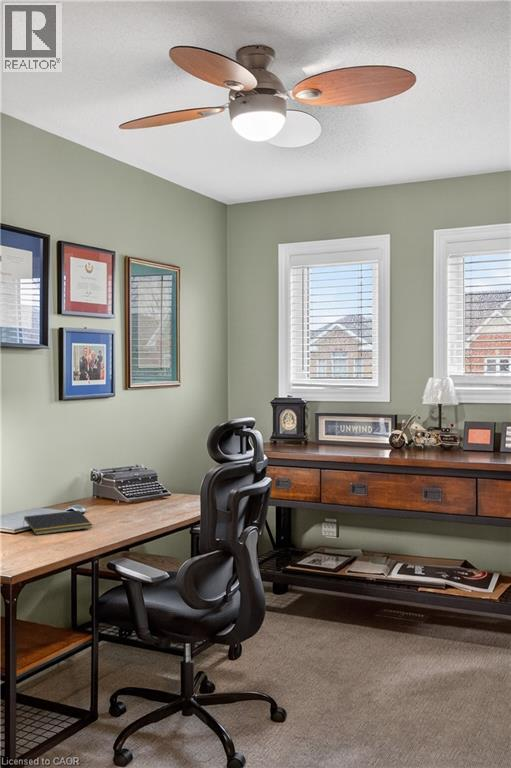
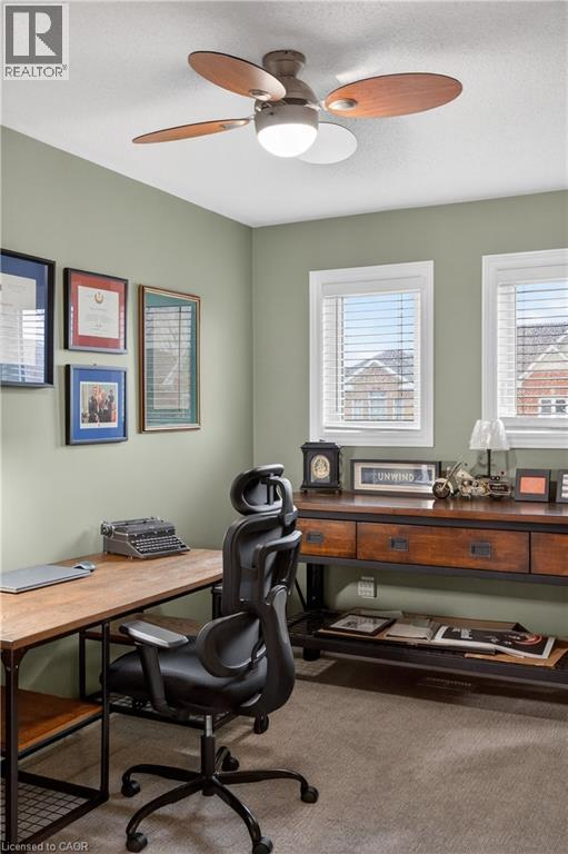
- notepad (58, 522)
